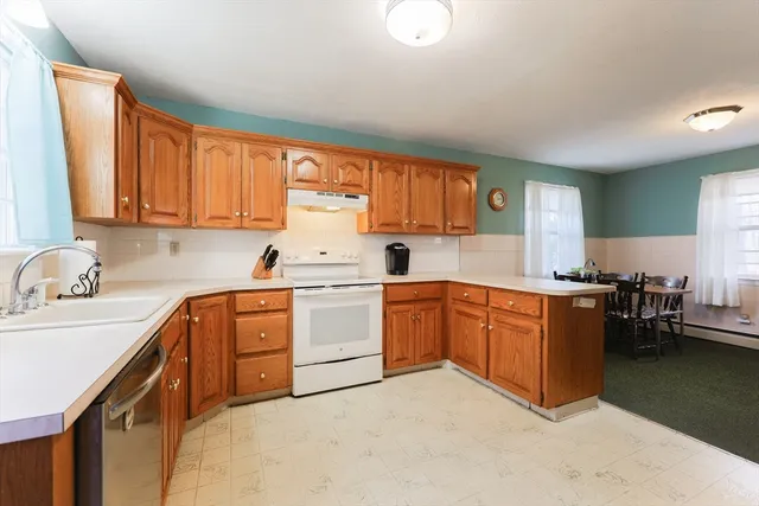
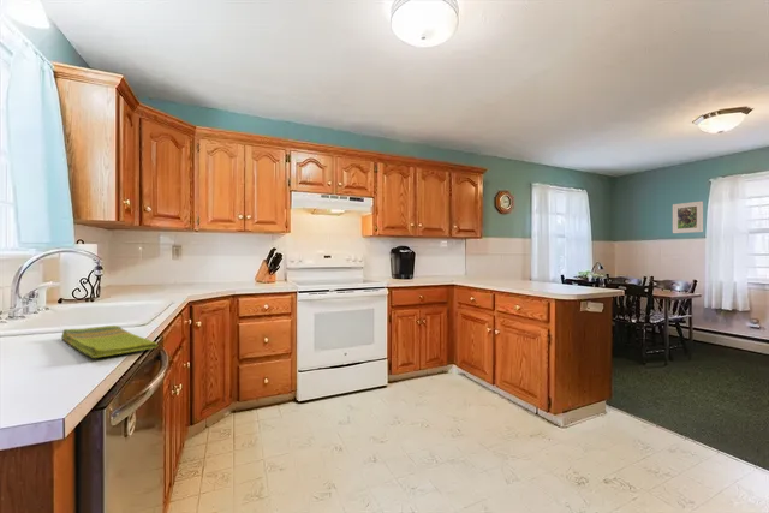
+ dish towel (107, 338)
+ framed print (686, 217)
